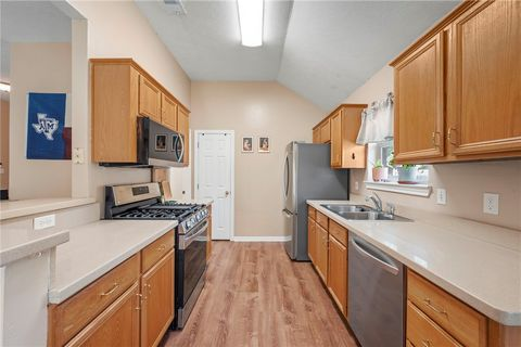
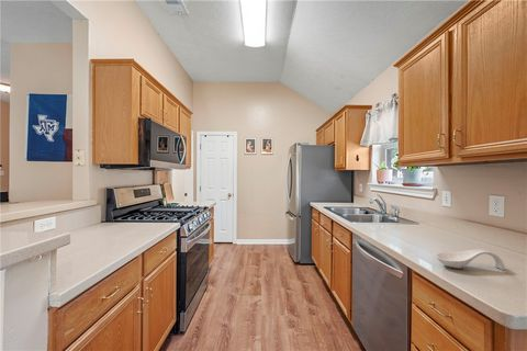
+ spoon rest (468, 258)
